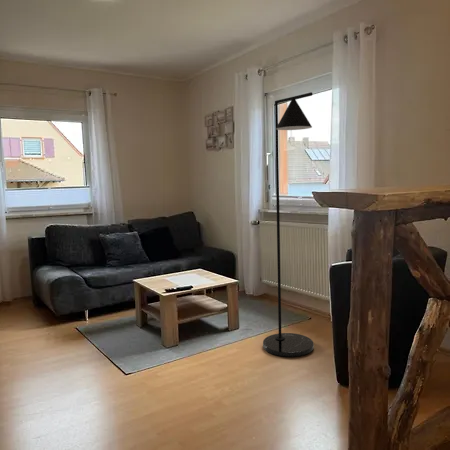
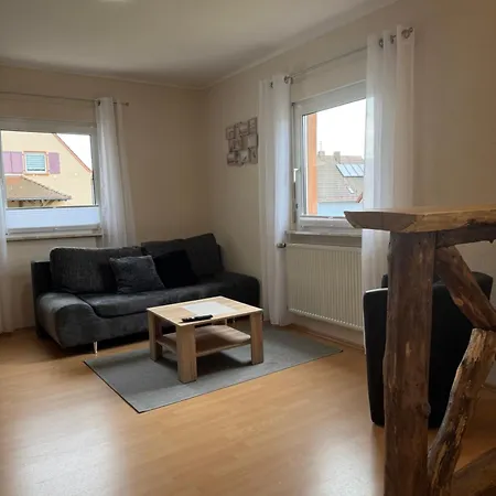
- floor lamp (279, 227)
